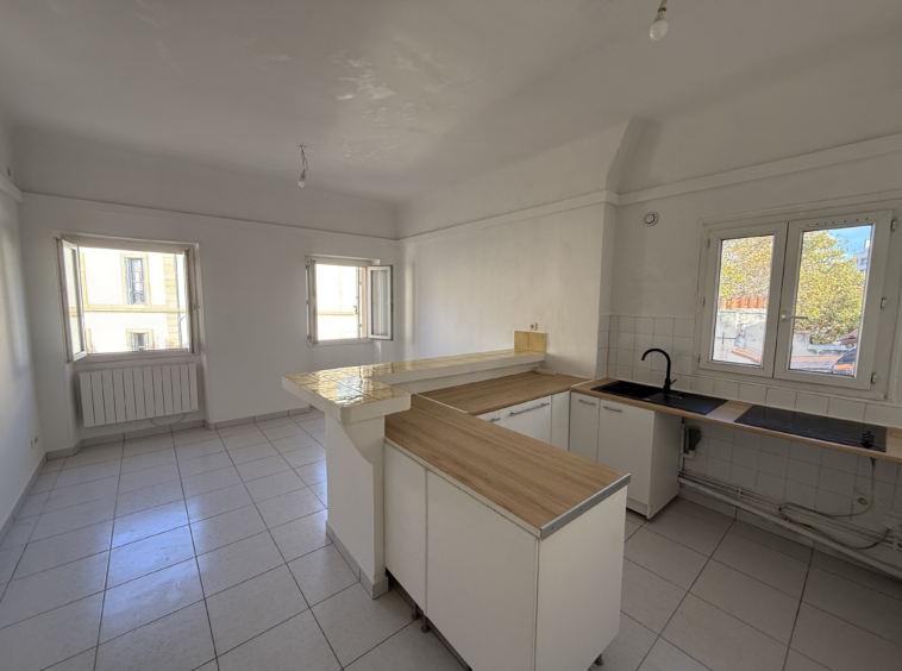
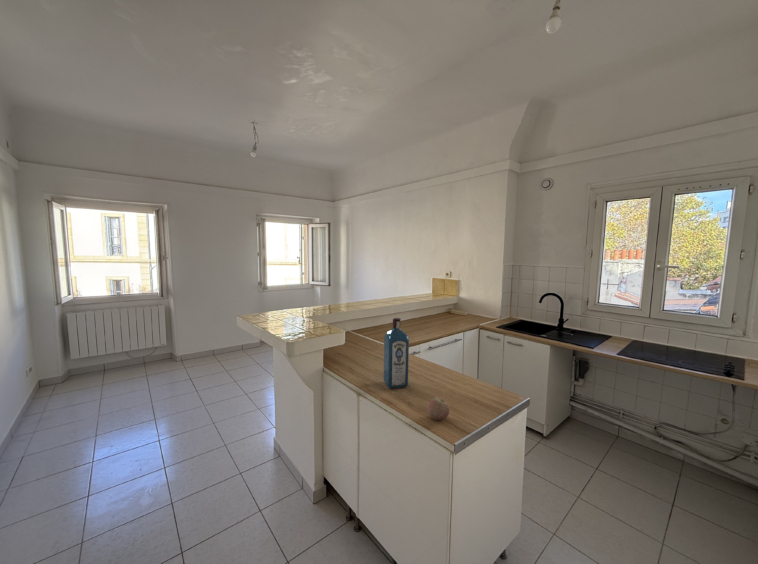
+ liquor (396, 351)
+ apple (438, 408)
